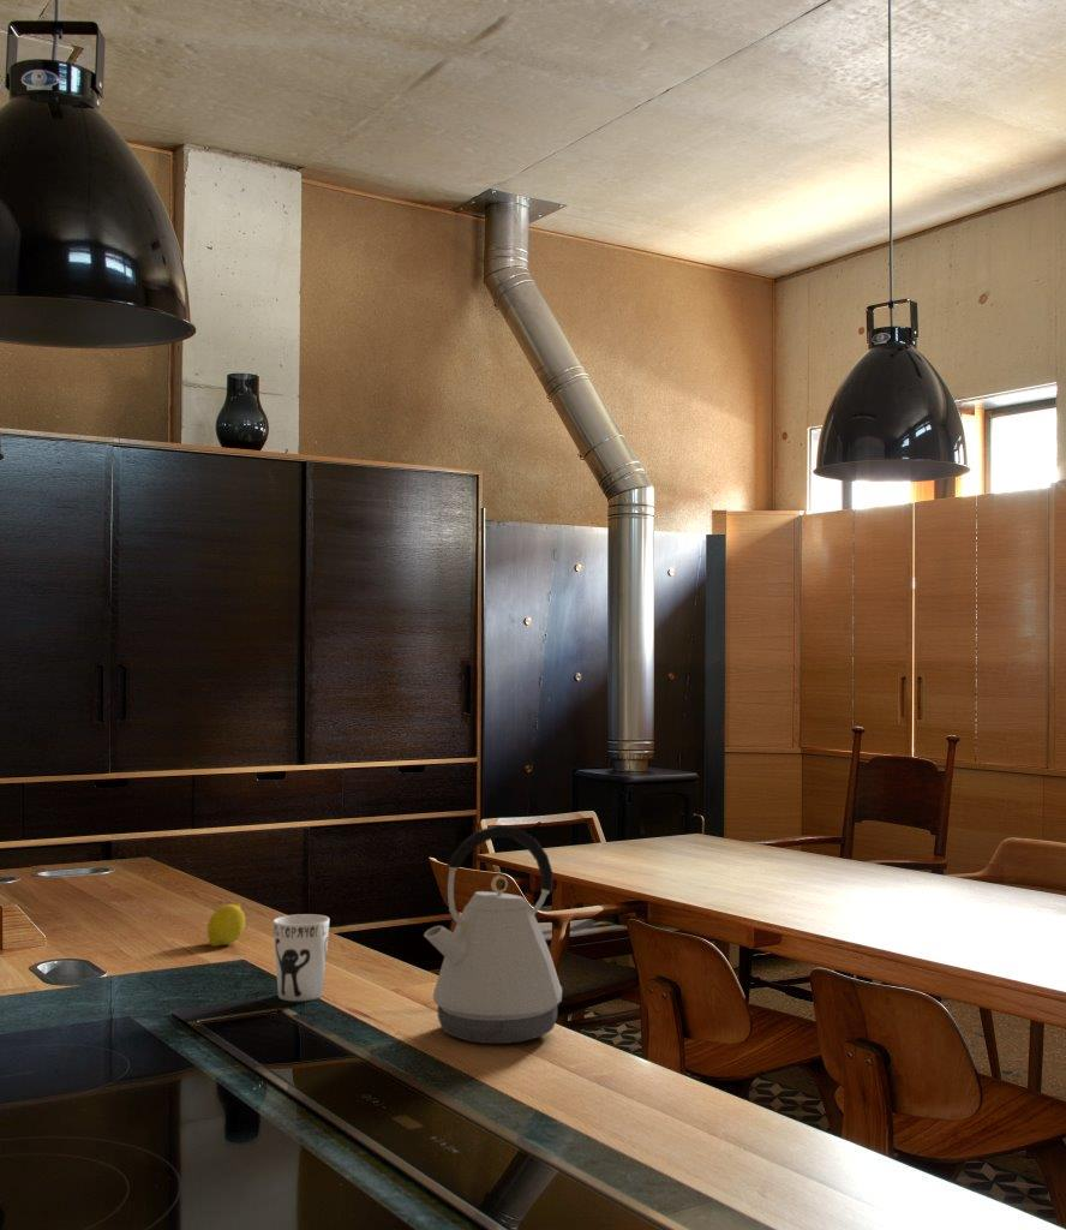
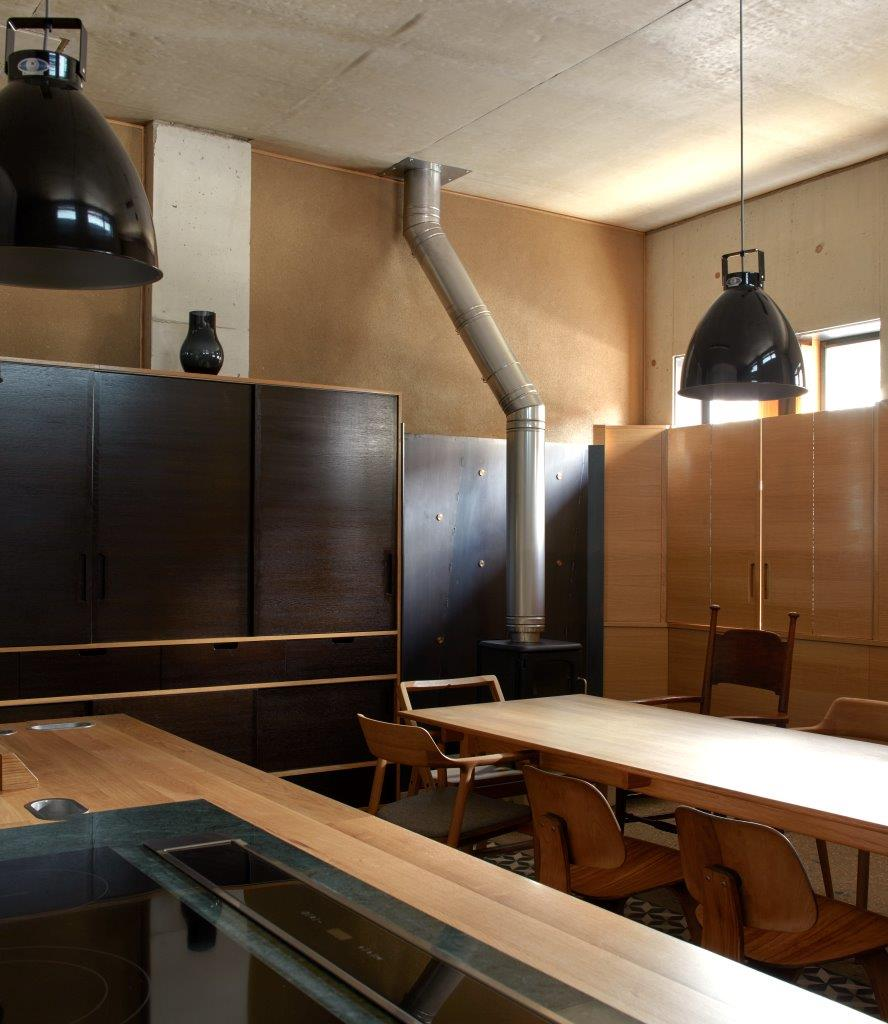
- fruit (226, 924)
- kettle (493, 927)
- cup (300, 957)
